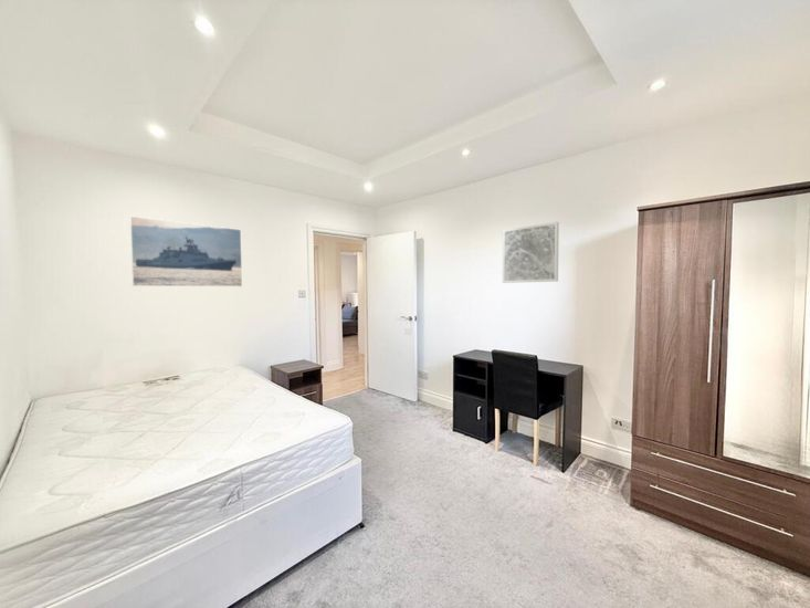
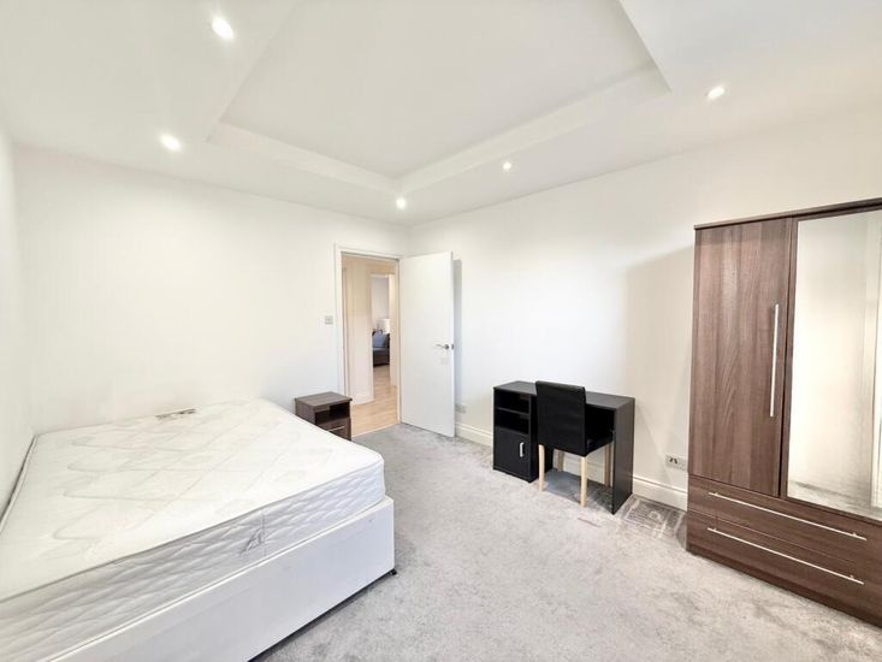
- wall art (528, 254)
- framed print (191, 254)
